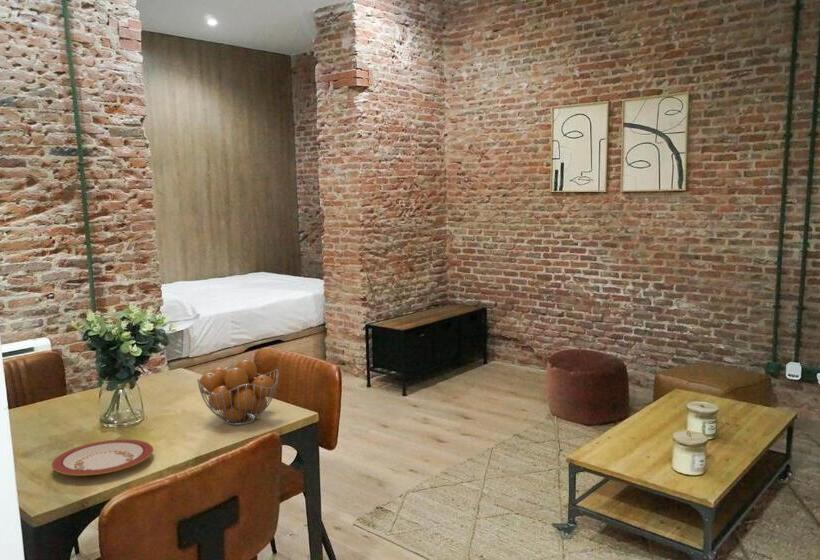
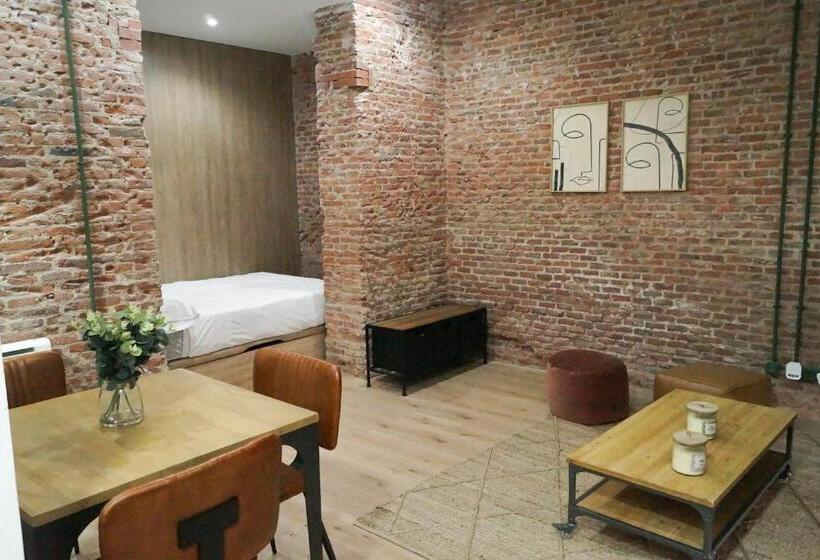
- plate (104, 459)
- fruit basket (239, 391)
